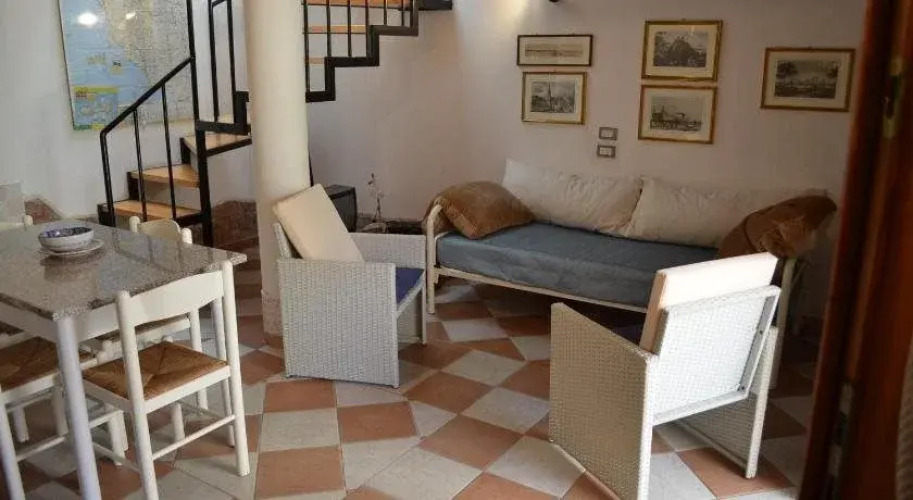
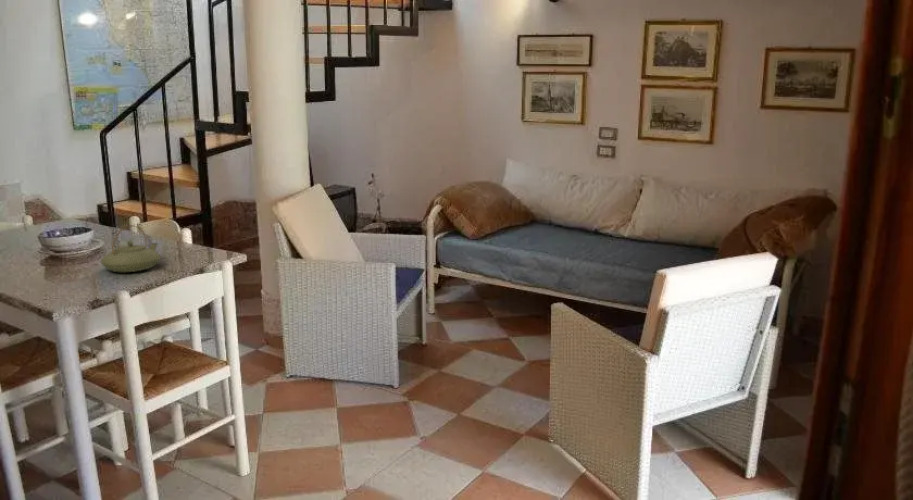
+ teapot (133, 246)
